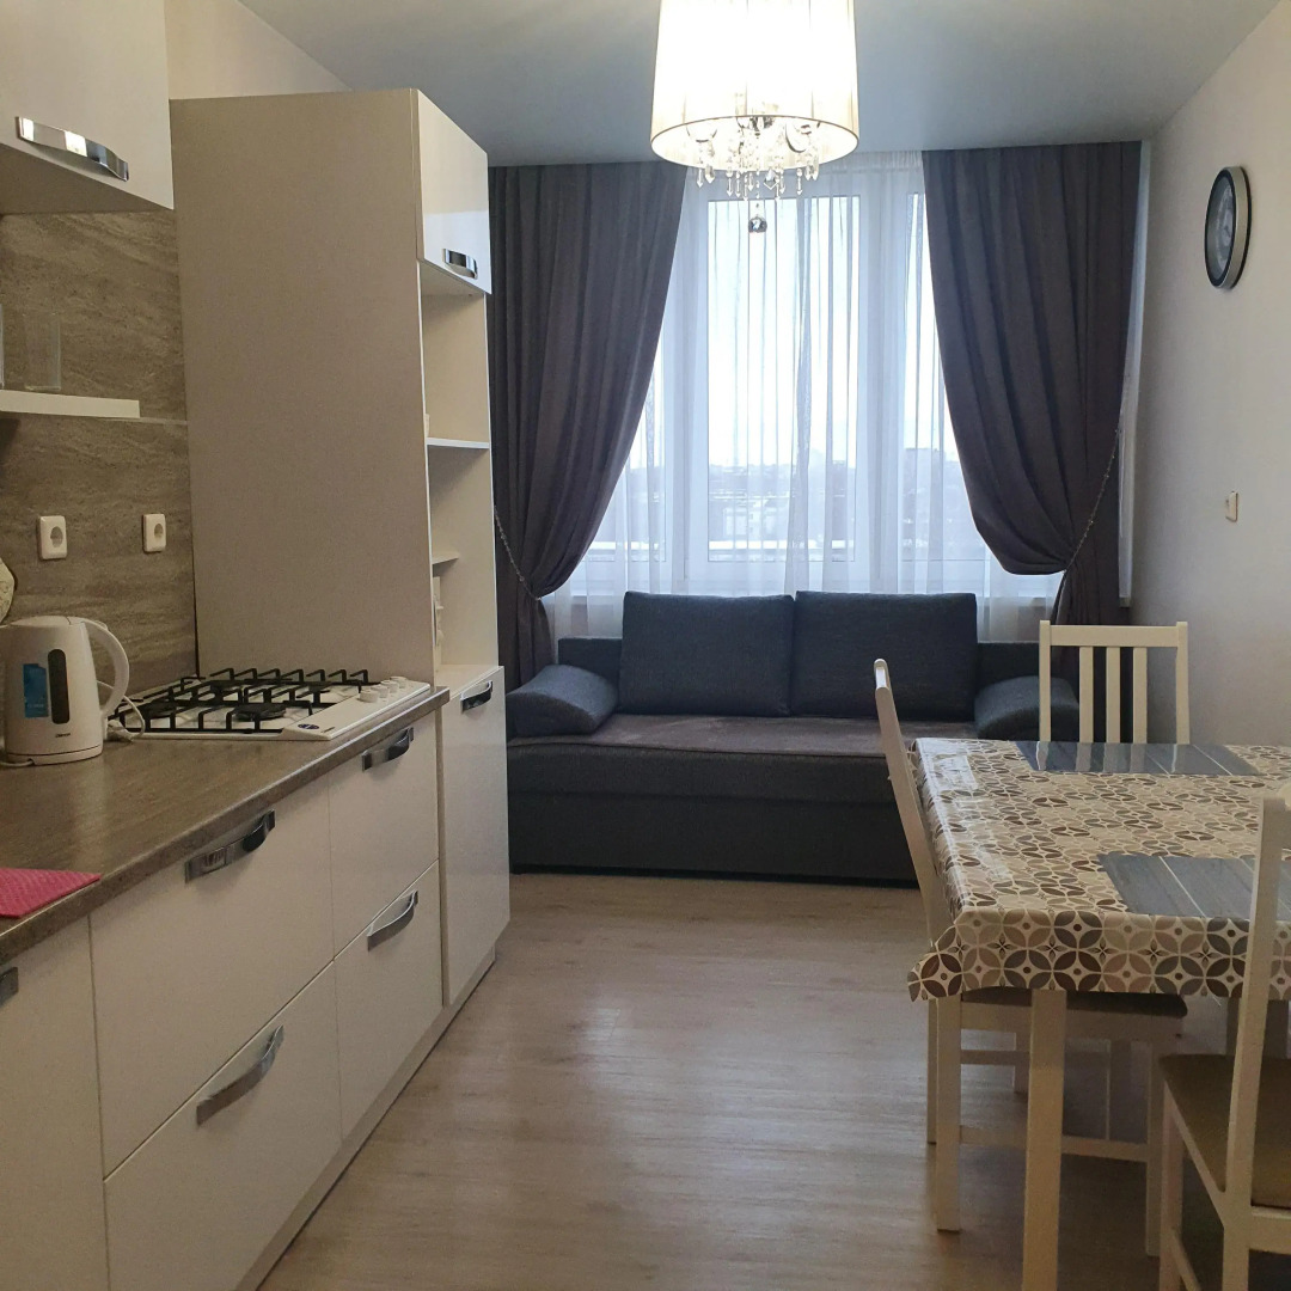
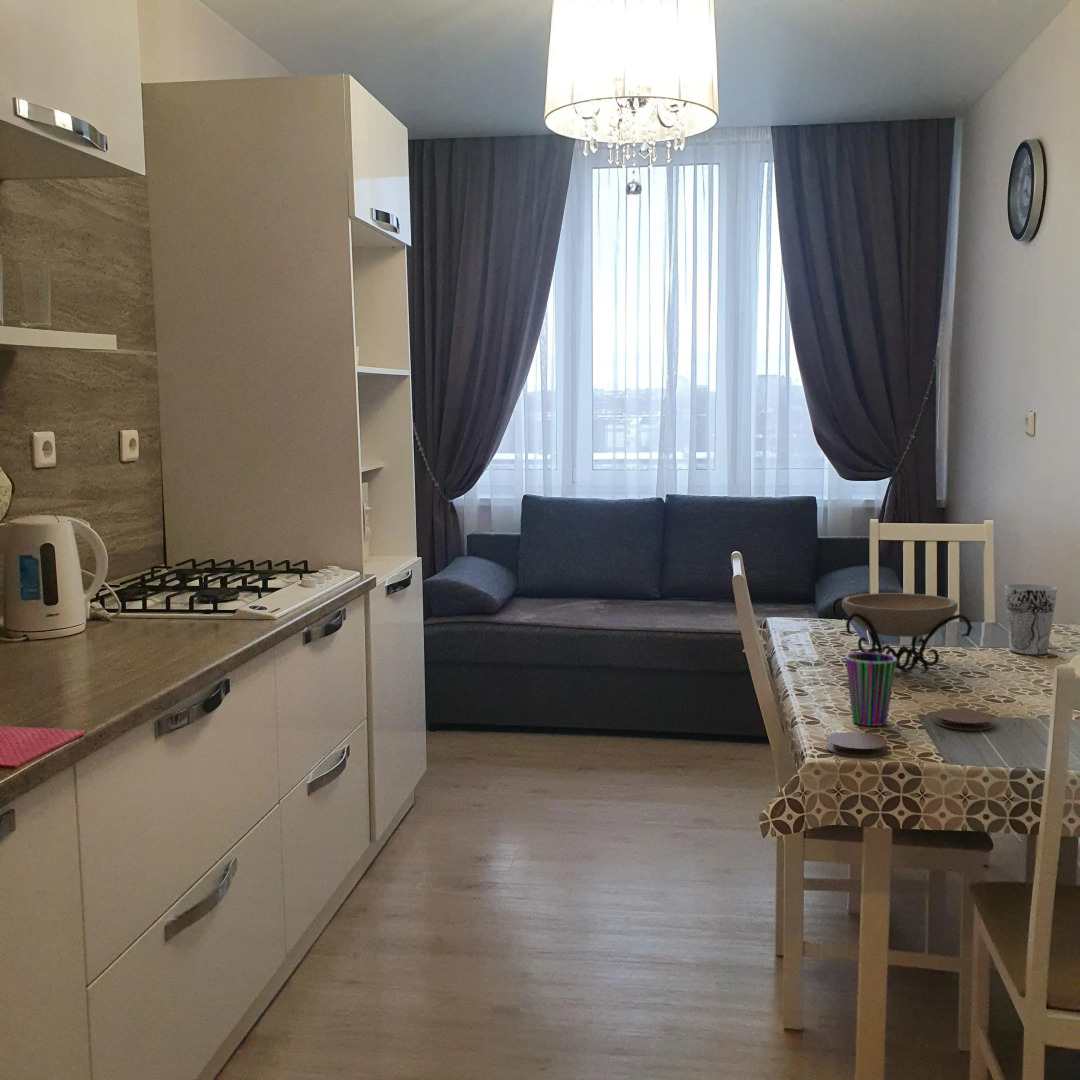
+ decorative bowl (897, 635)
+ cup (1029, 619)
+ coaster (856, 744)
+ coaster (963, 719)
+ cup (870, 689)
